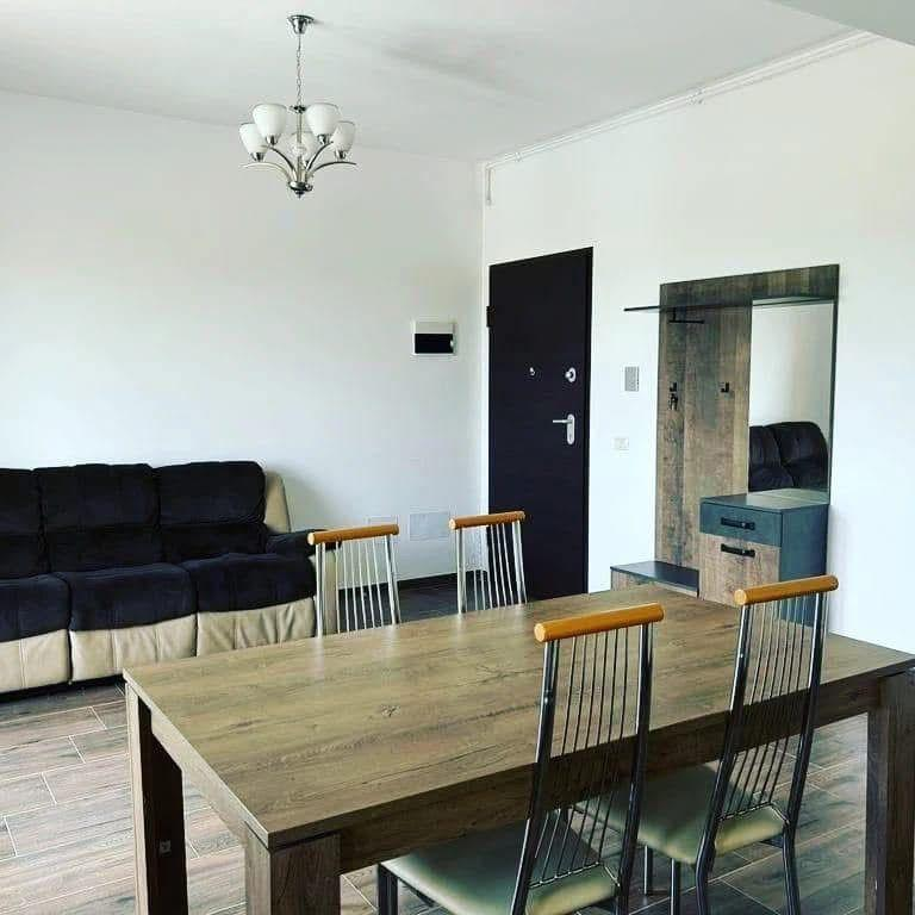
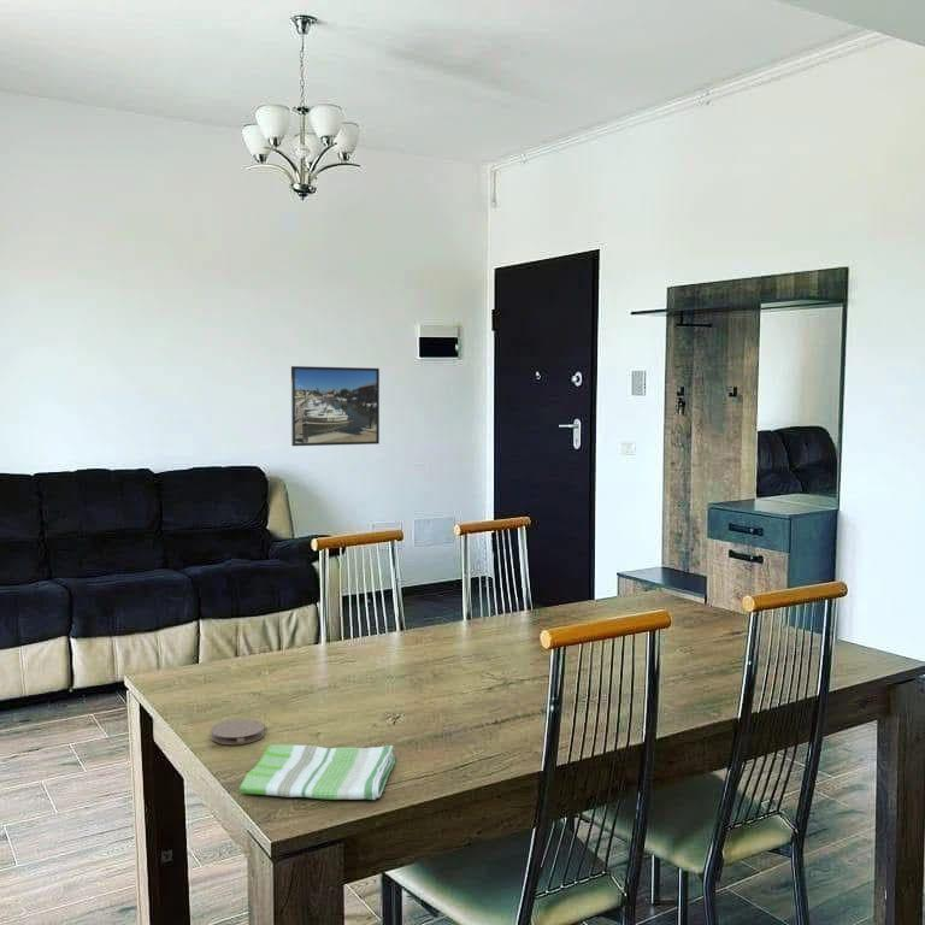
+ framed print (336, 406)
+ coaster (237, 731)
+ dish towel (320, 768)
